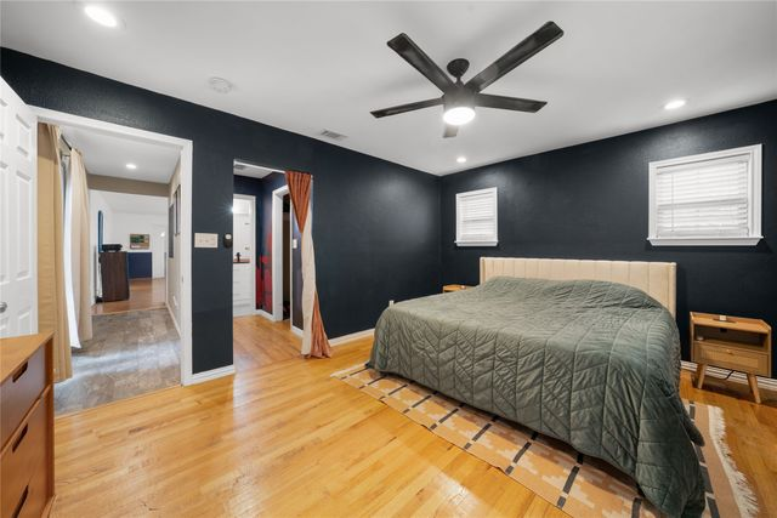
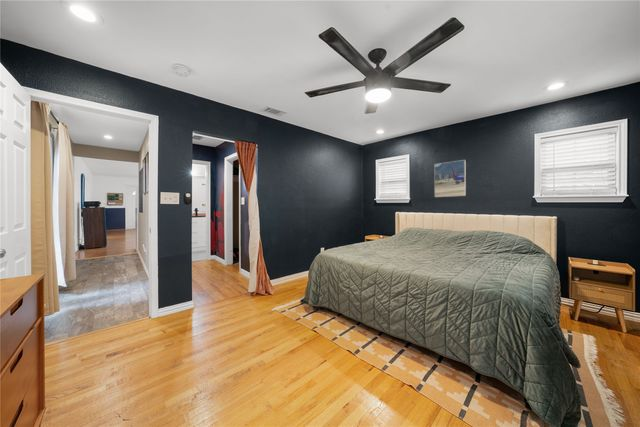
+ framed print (449, 179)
